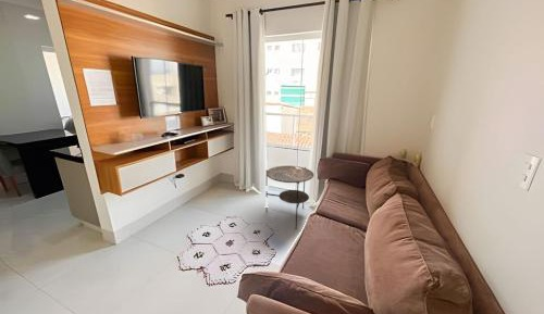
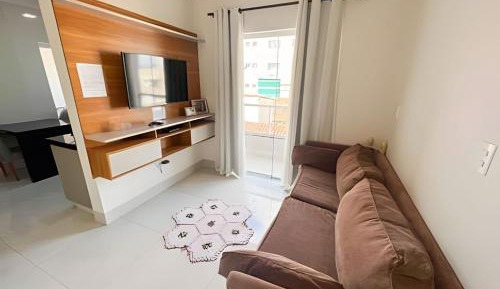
- side table (288, 194)
